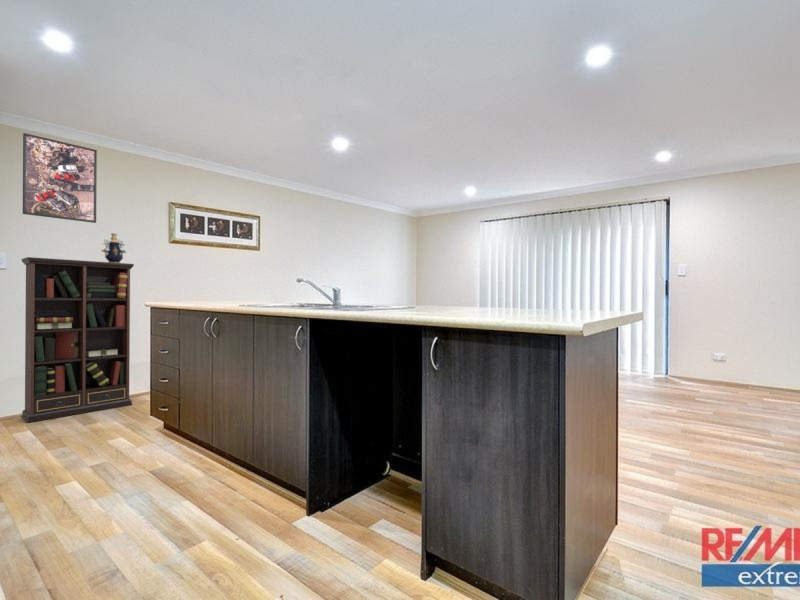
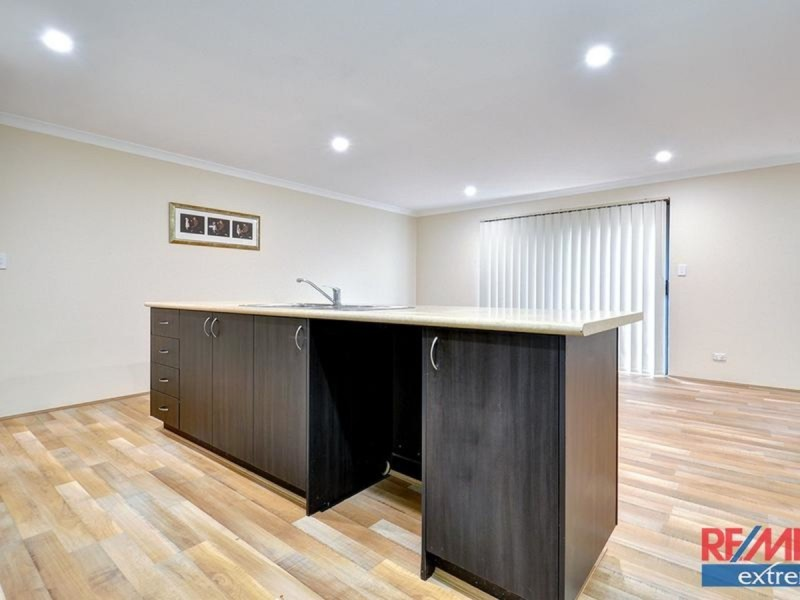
- bookcase (80, 336)
- decorative vase (114, 248)
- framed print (61, 180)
